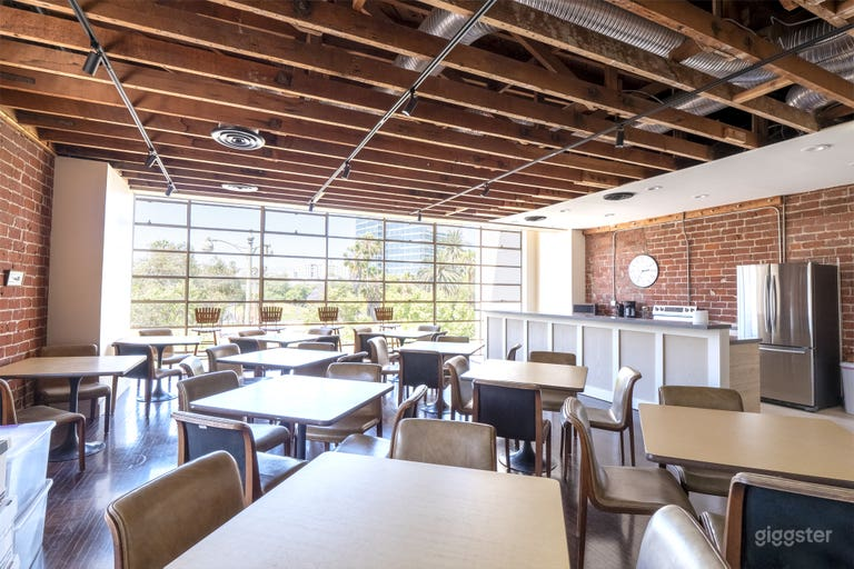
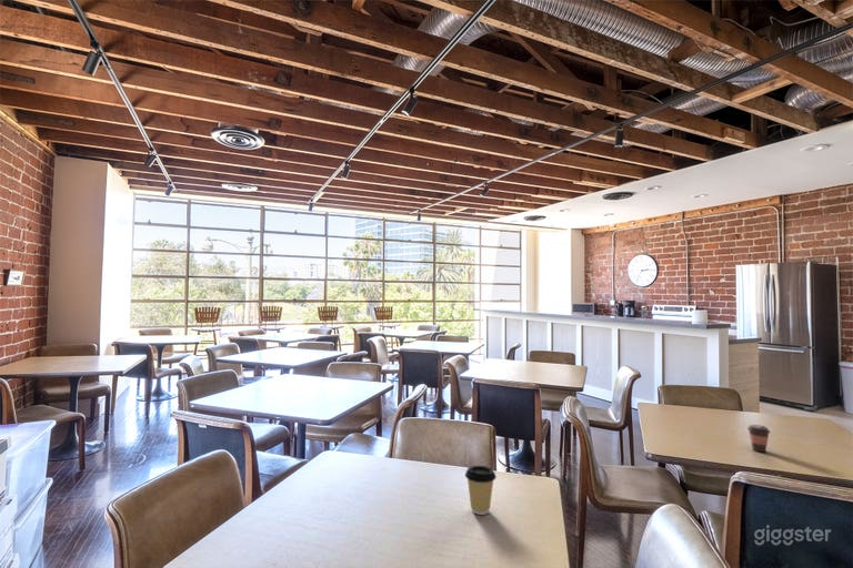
+ coffee cup (759, 438)
+ coffee cup (480, 489)
